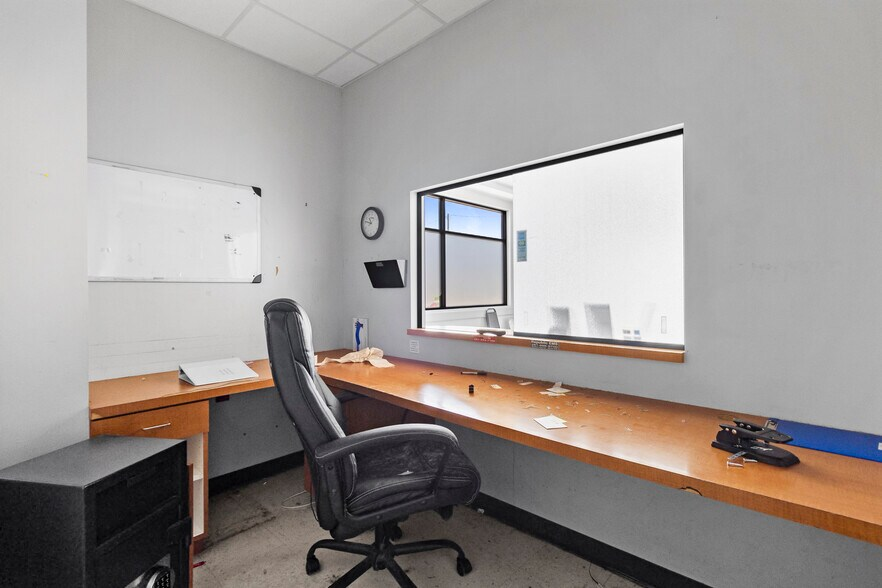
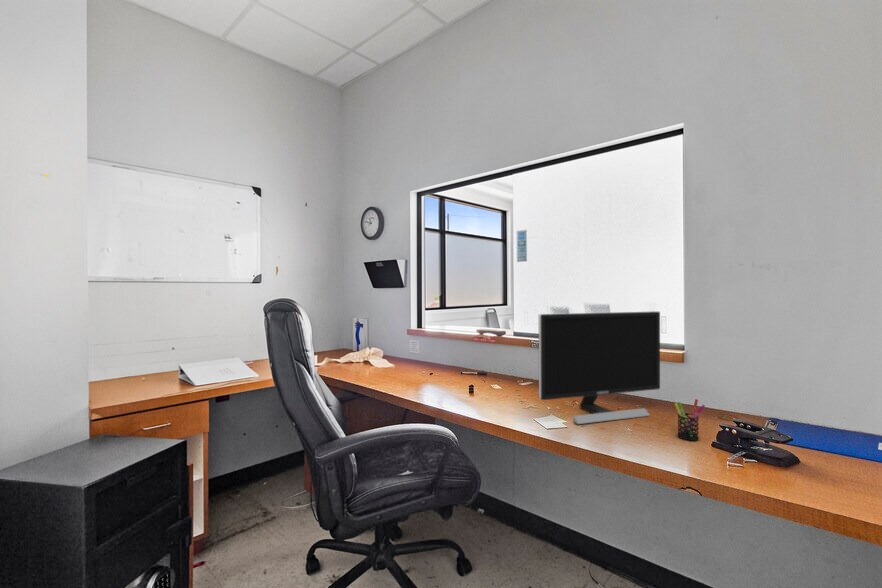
+ pen holder (687, 418)
+ monitor (599, 362)
